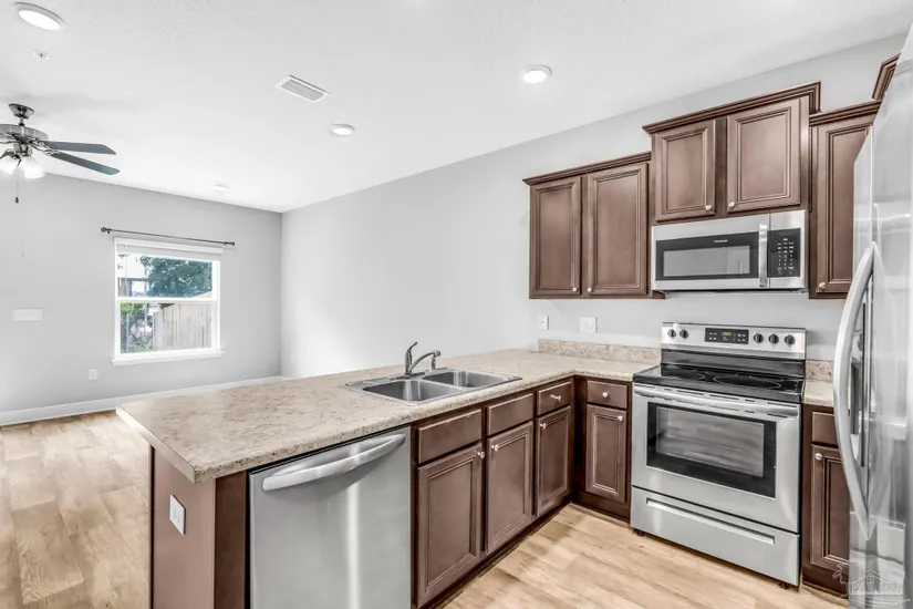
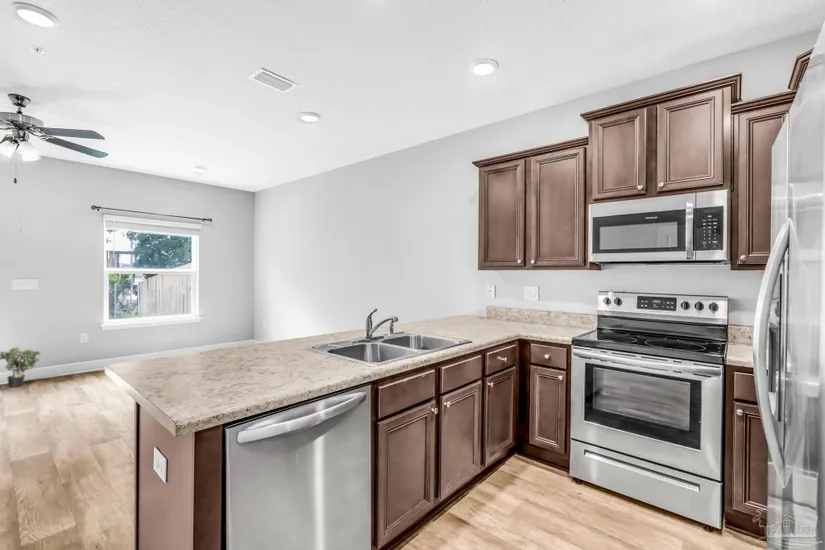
+ potted plant (17, 366)
